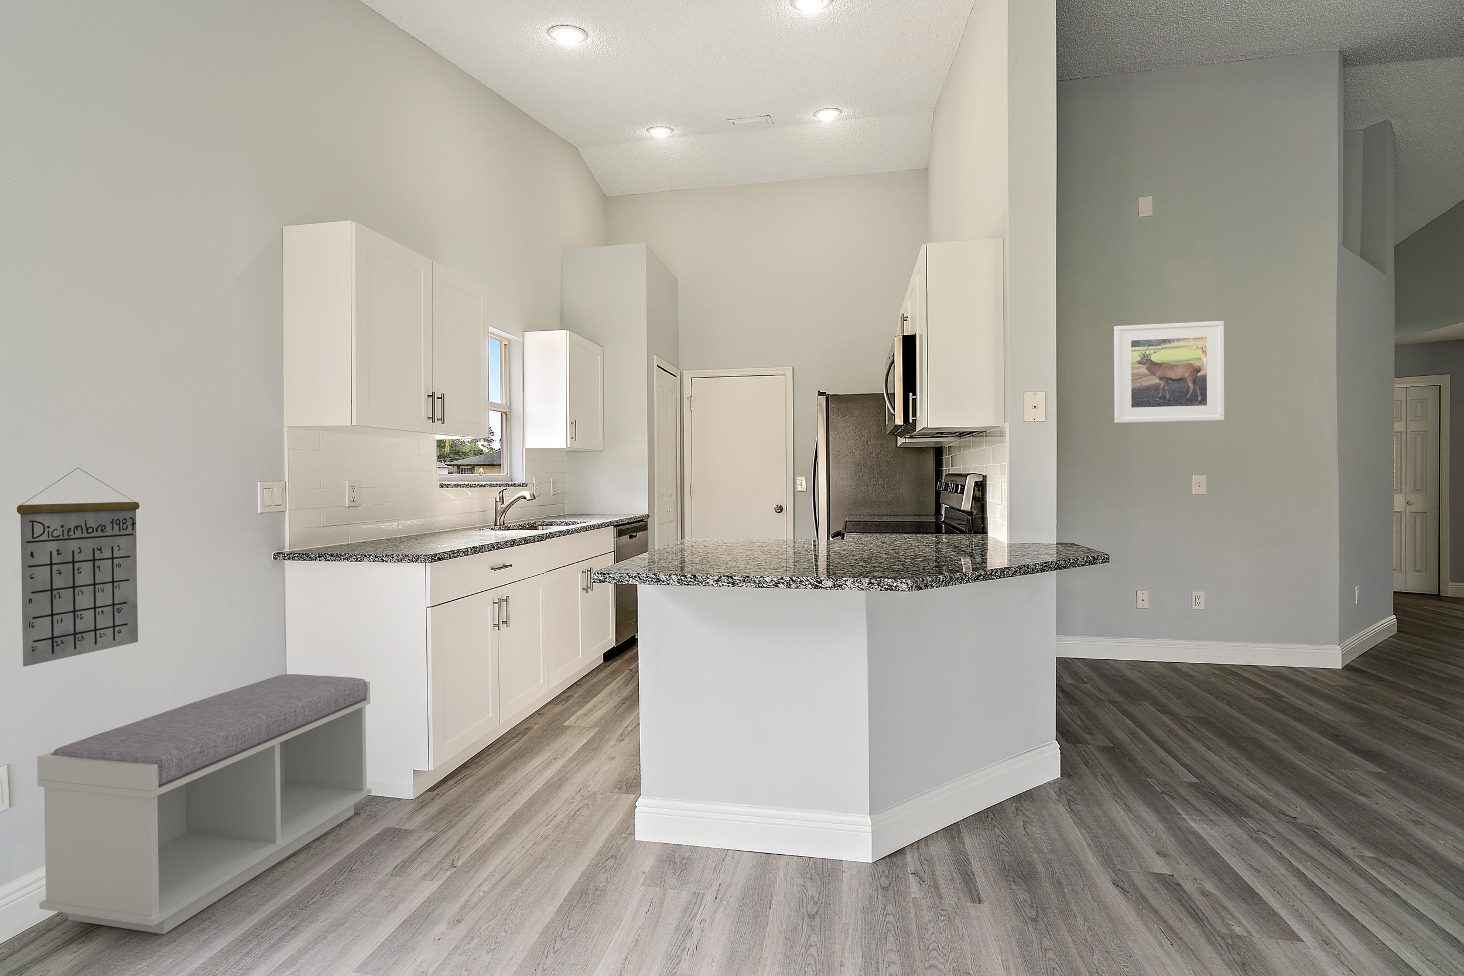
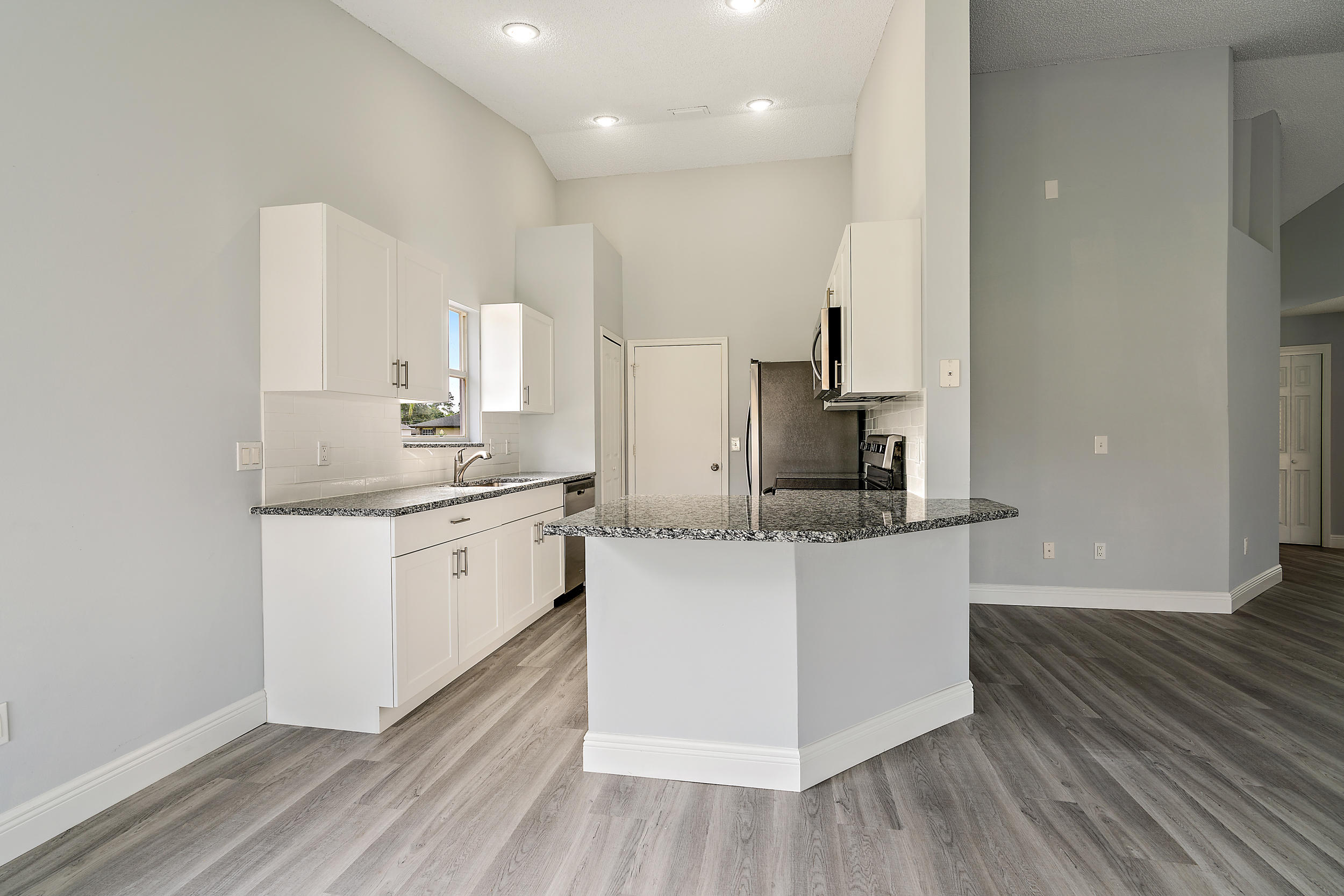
- calendar (83, 560)
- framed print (1168, 373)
- bench (232, 782)
